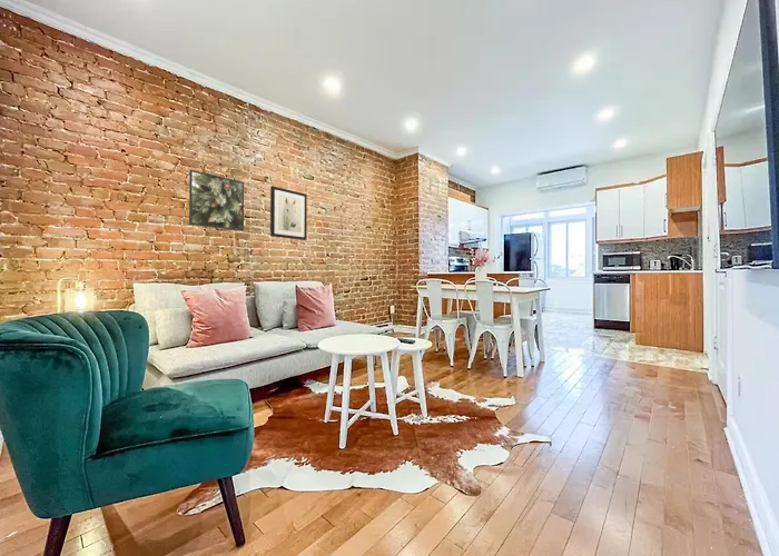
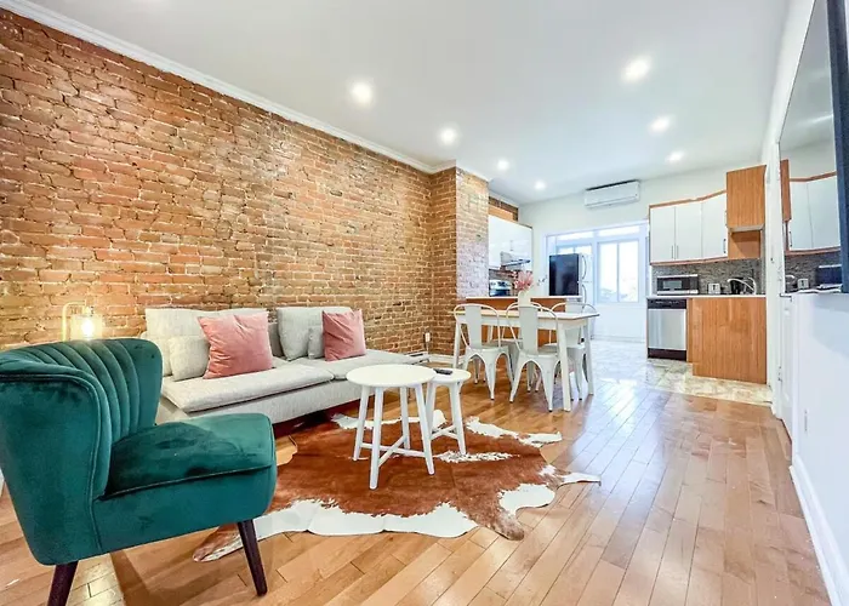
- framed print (218, 201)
- wall art (289, 214)
